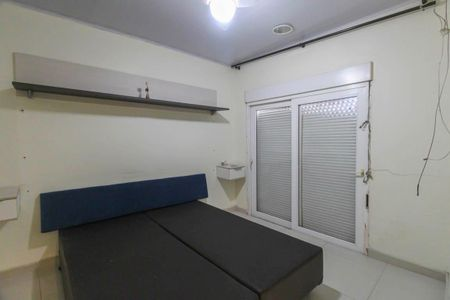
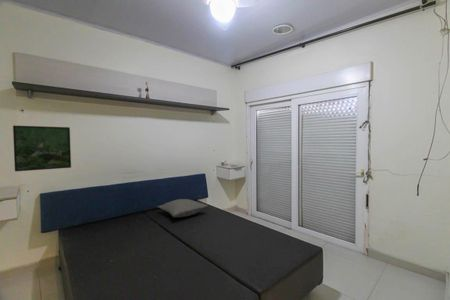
+ pillow (182, 207)
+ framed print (44, 148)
